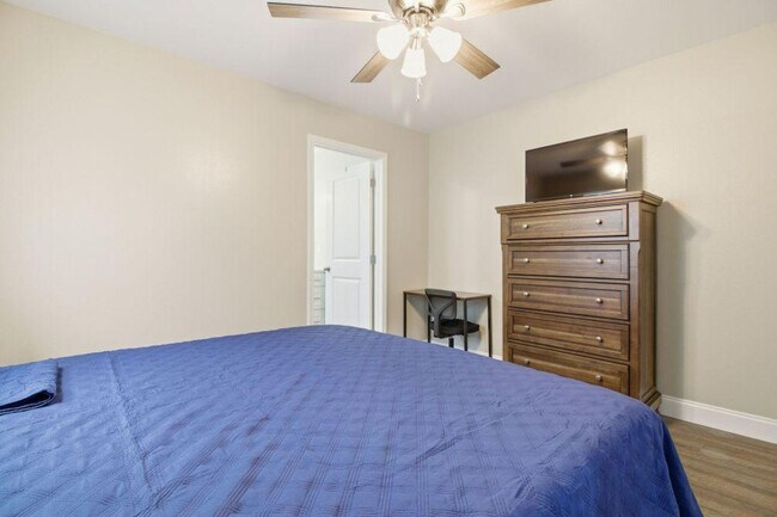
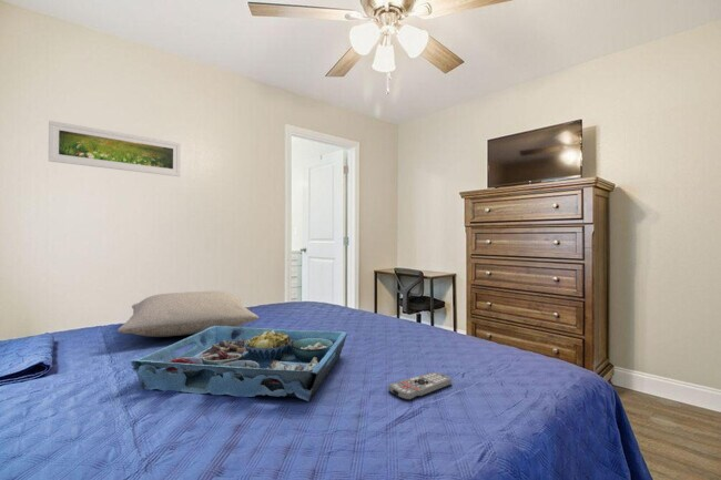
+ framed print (121, 151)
+ pillow (191, 312)
+ remote control (422, 385)
+ serving tray (254, 355)
